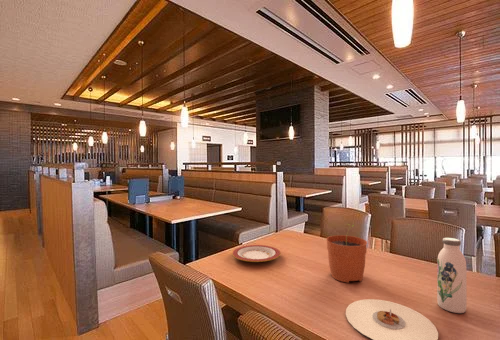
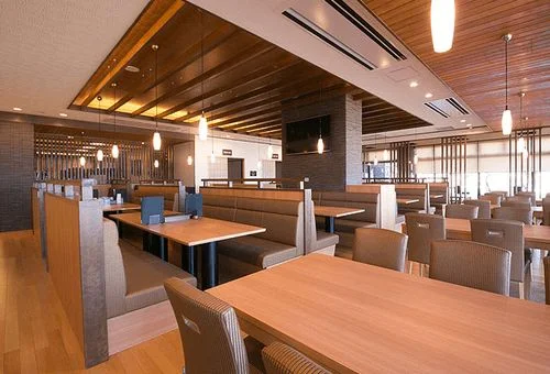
- water bottle (451, 273)
- plate (388, 316)
- plate (256, 254)
- plant pot (346, 249)
